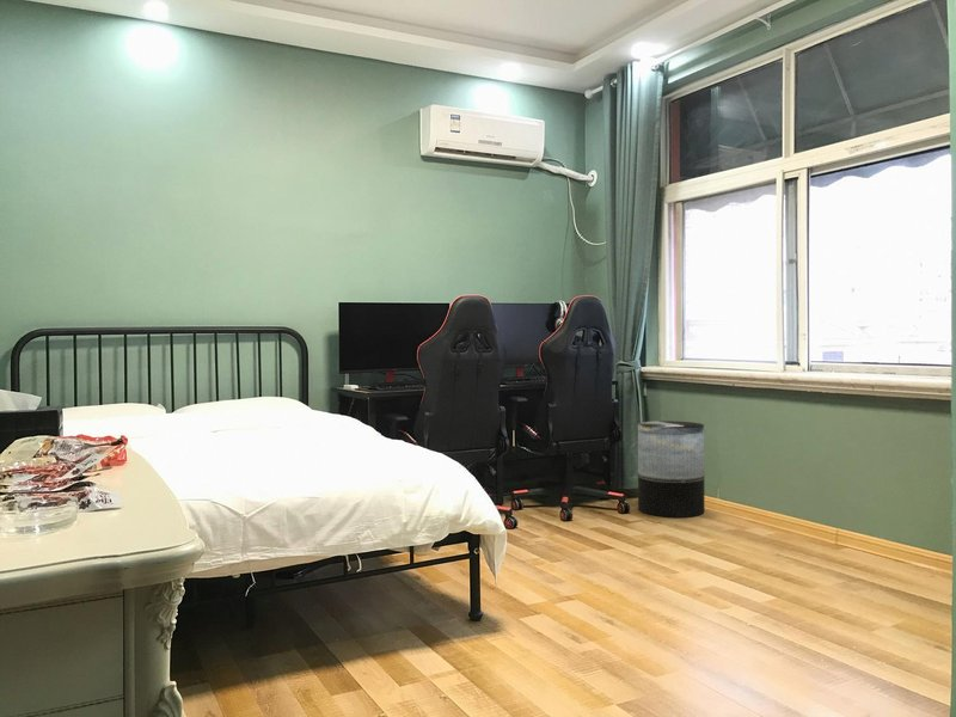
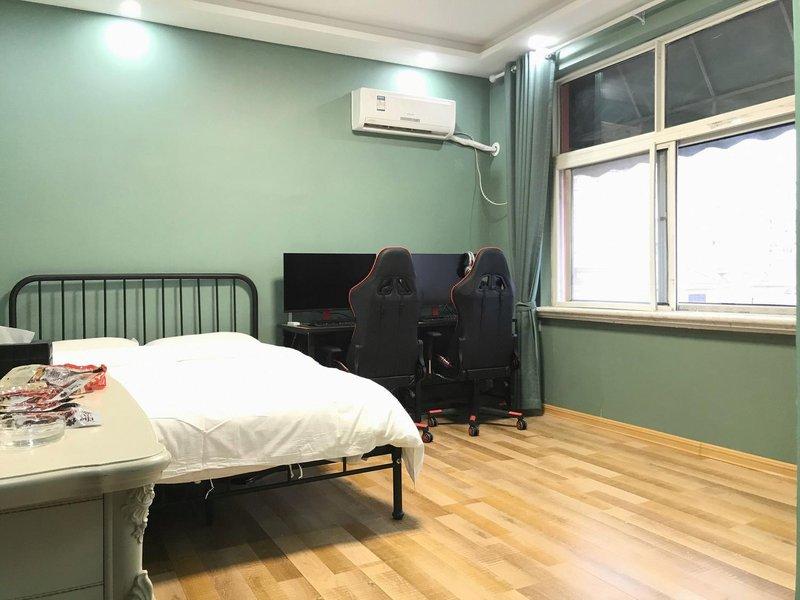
- trash can (670, 467)
